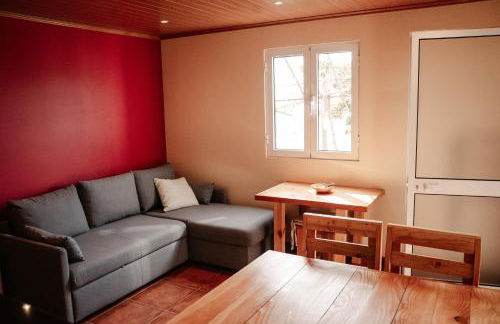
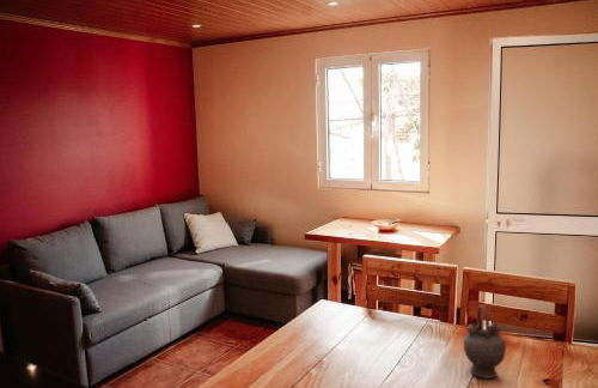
+ teapot (483, 338)
